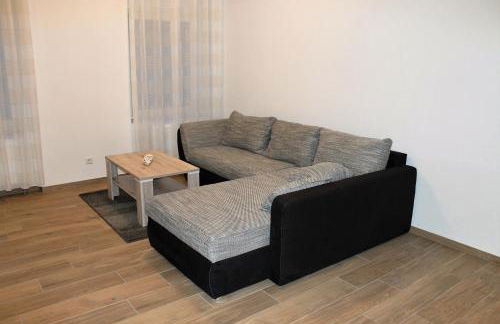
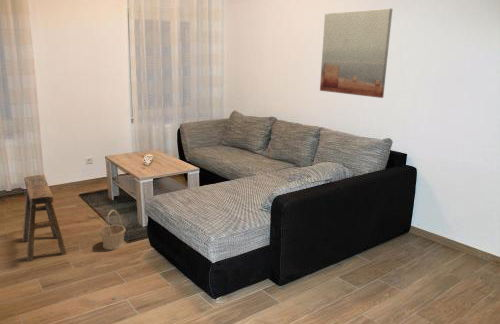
+ basket (112, 228)
+ stool (35, 214)
+ wall art (352, 53)
